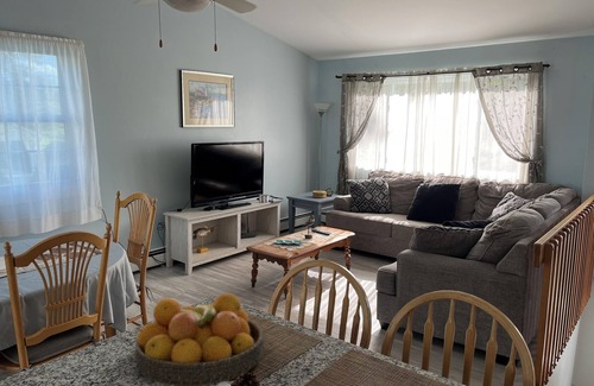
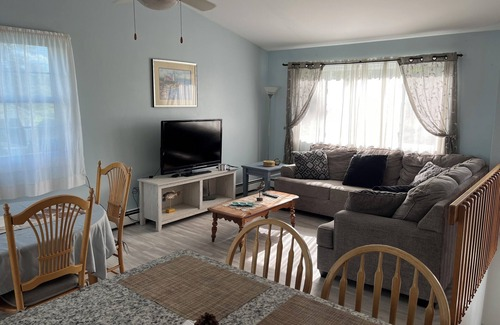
- fruit bowl (201, 327)
